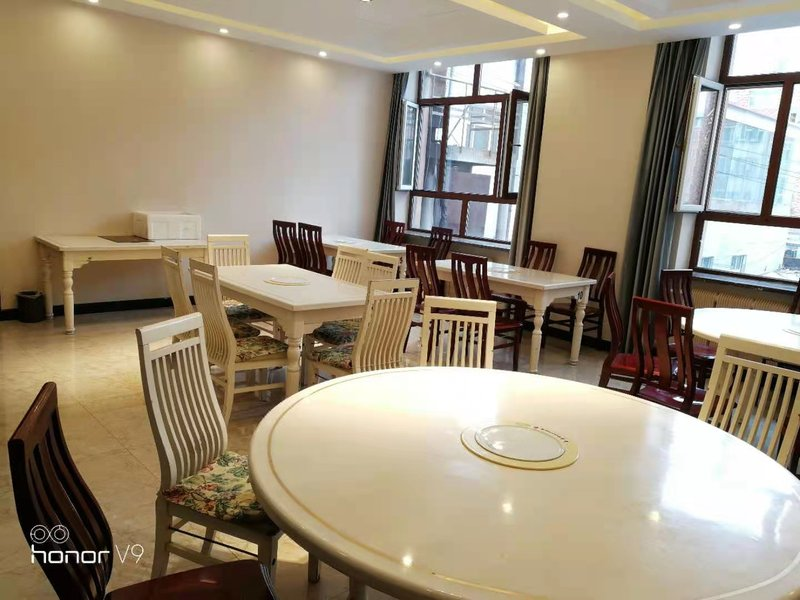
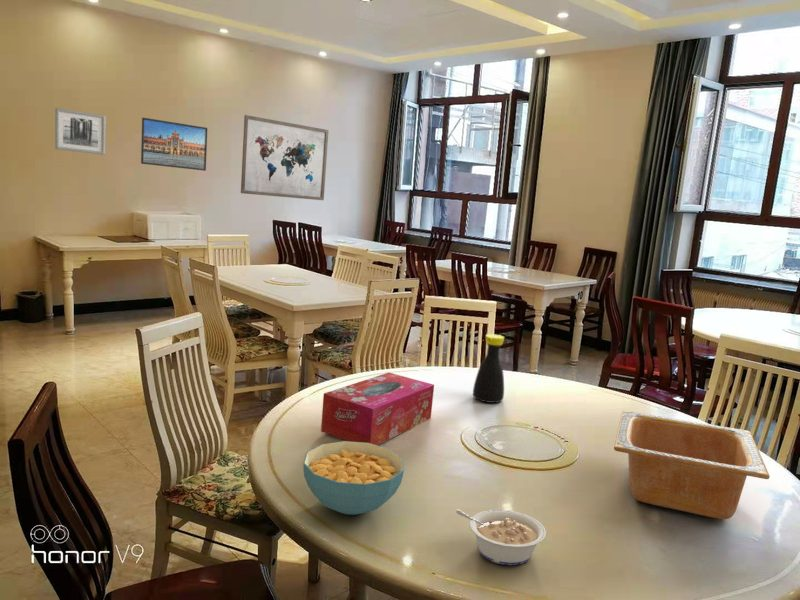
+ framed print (175, 145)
+ legume (503, 537)
+ wall art (80, 132)
+ bottle (491, 367)
+ cereal bowl (352, 484)
+ wall art (286, 160)
+ tissue box (380, 406)
+ serving bowl (681, 465)
